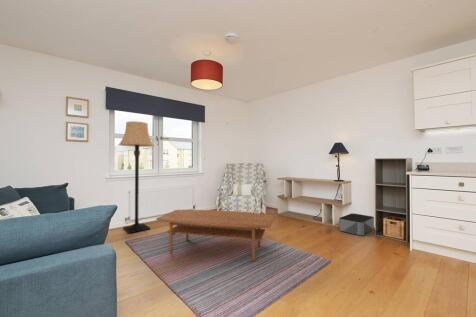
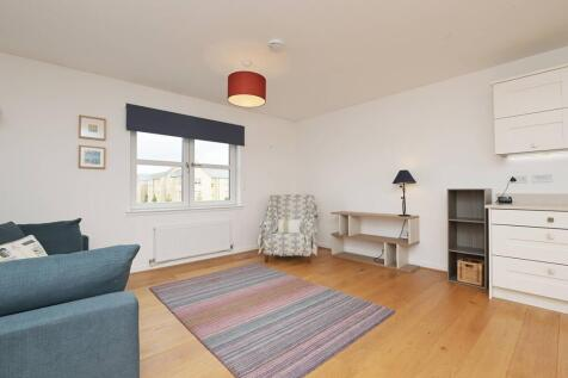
- coffee table (216, 233)
- storage bin (356, 223)
- lamp (136, 175)
